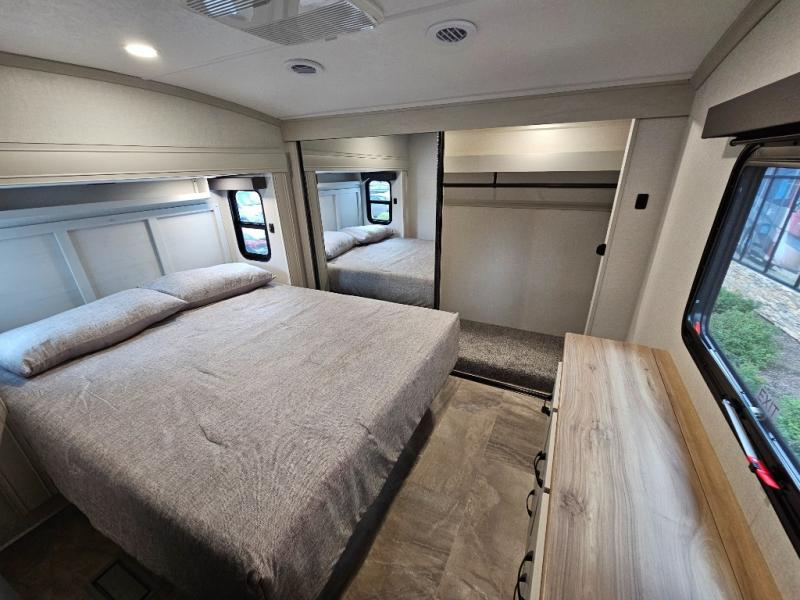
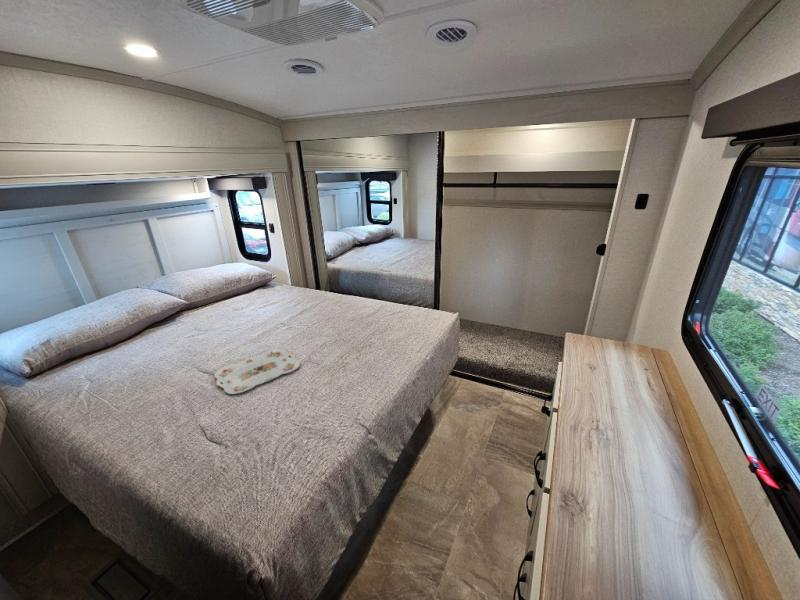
+ serving tray (258, 369)
